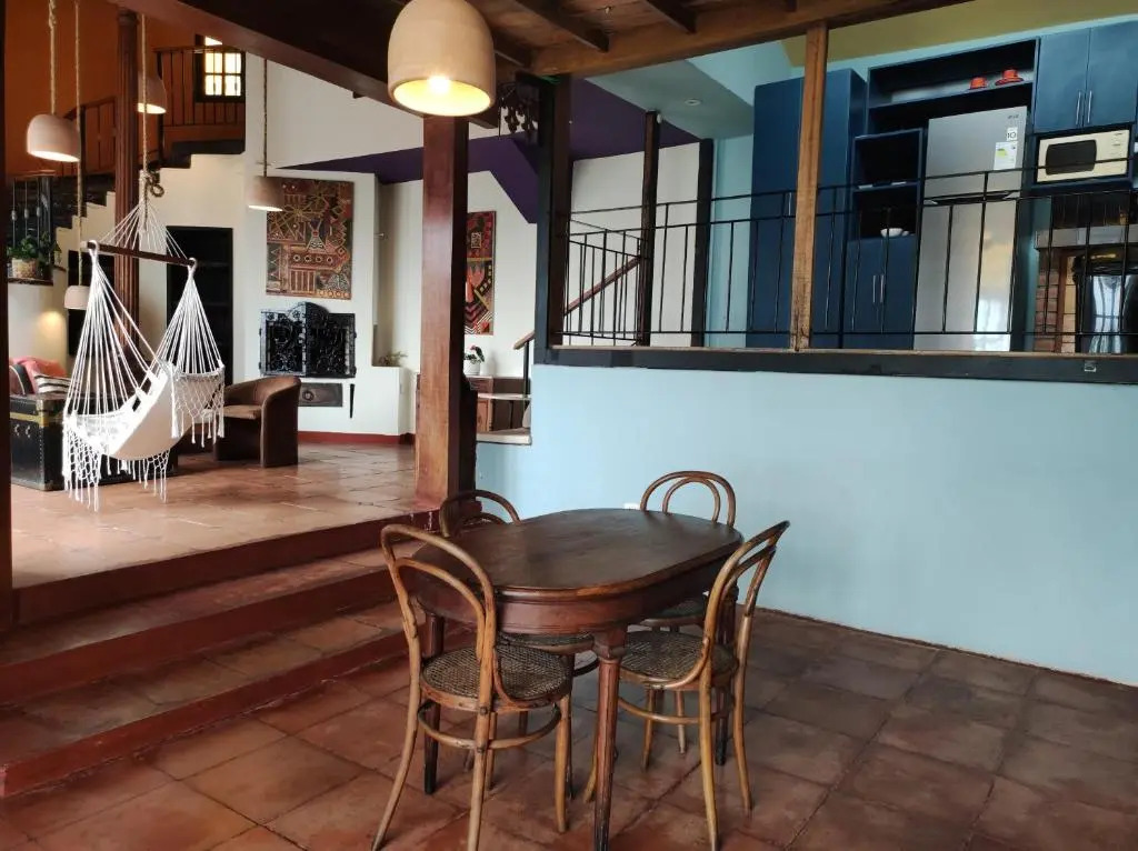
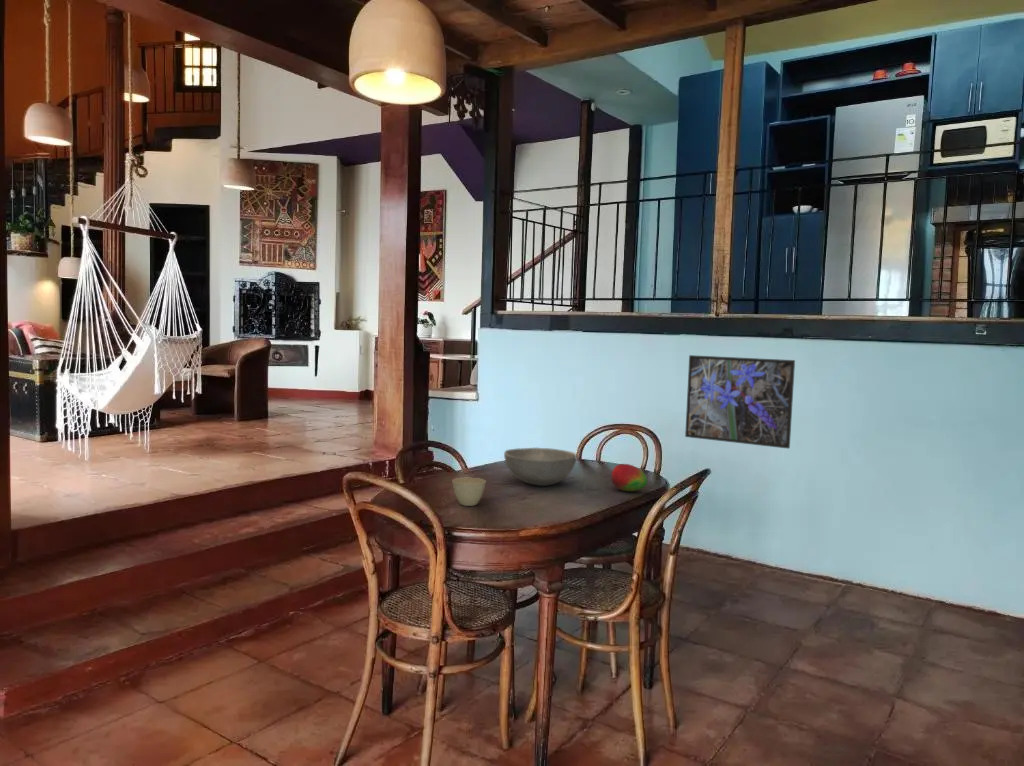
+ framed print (737, 400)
+ fruit (629, 477)
+ flower pot (468, 492)
+ bowl (540, 468)
